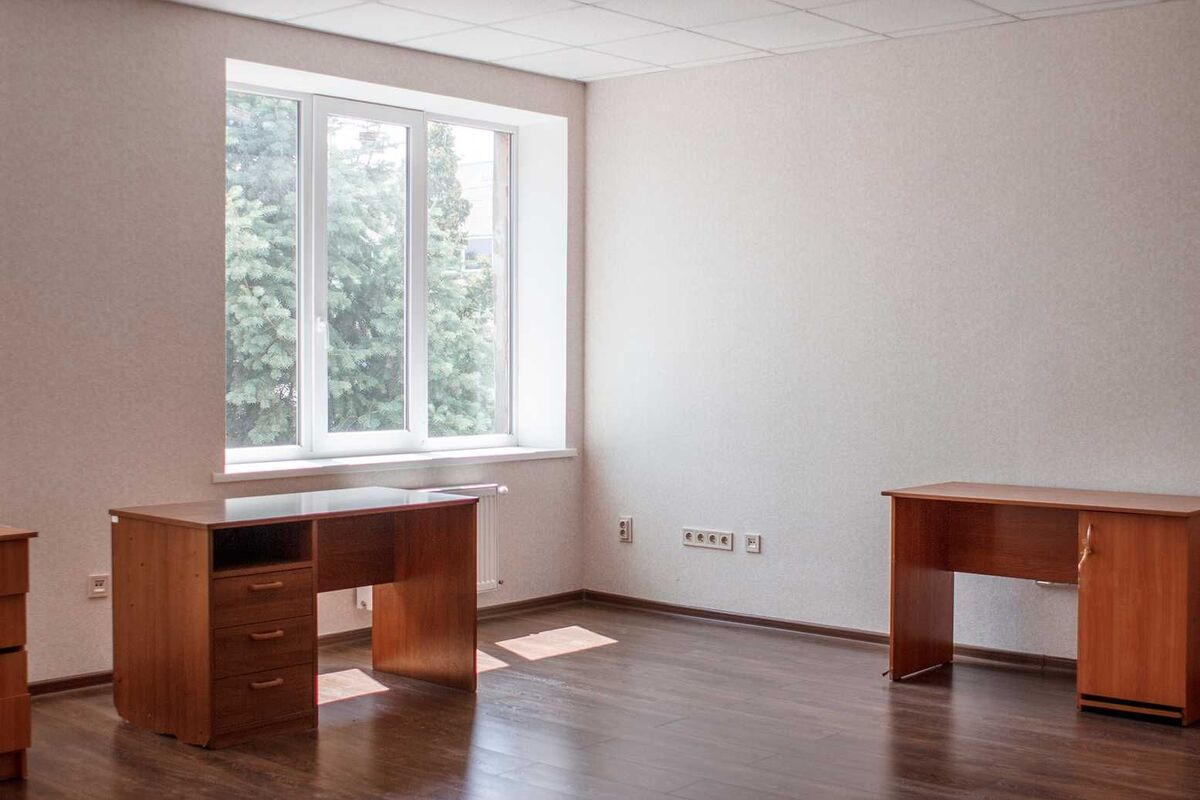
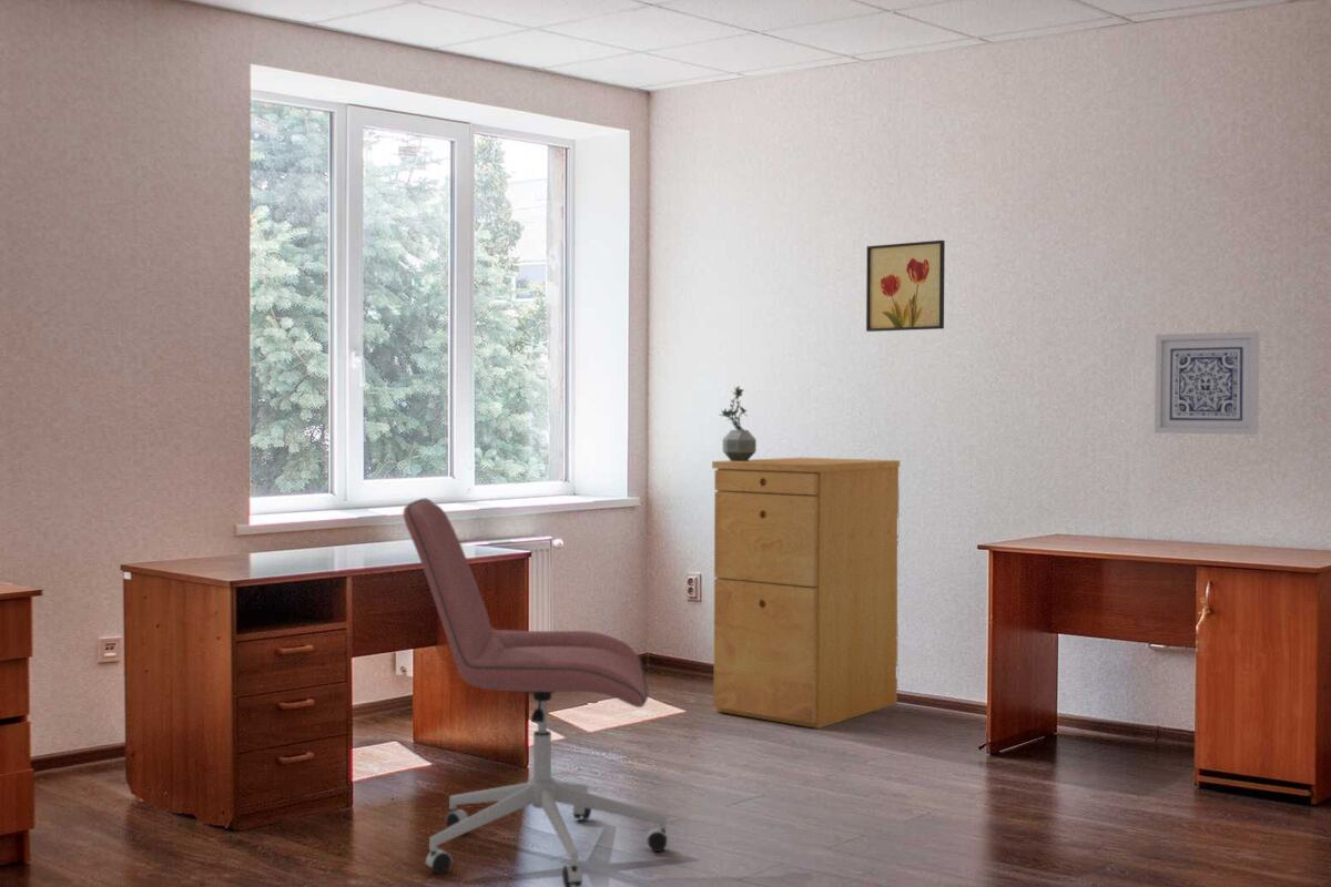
+ filing cabinet (806, 584)
+ potted plant (736, 422)
+ wall art (905, 286)
+ office chair (538, 675)
+ wall art (1206, 383)
